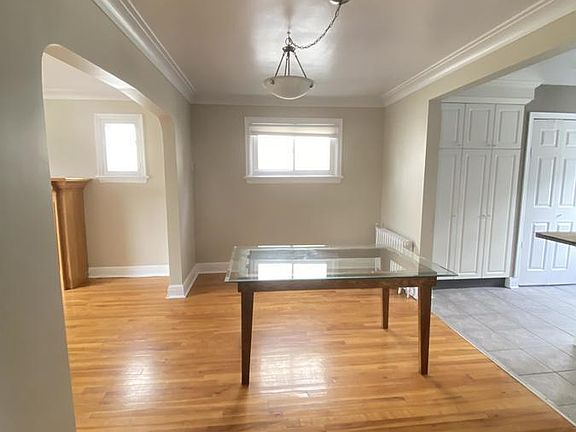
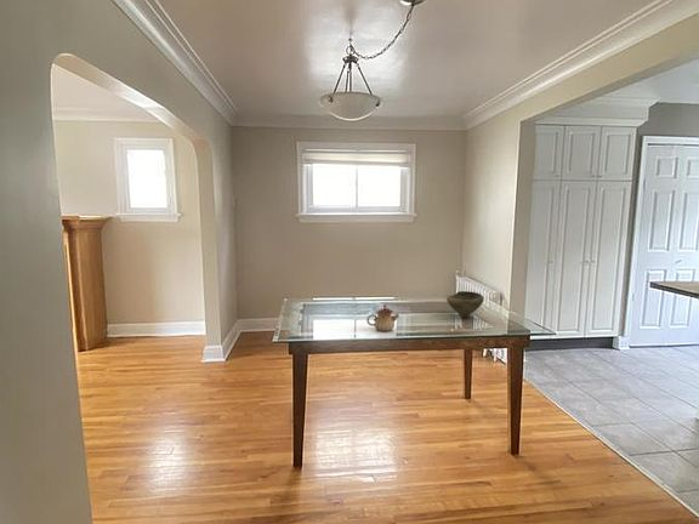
+ teapot (382, 317)
+ bowl (464, 304)
